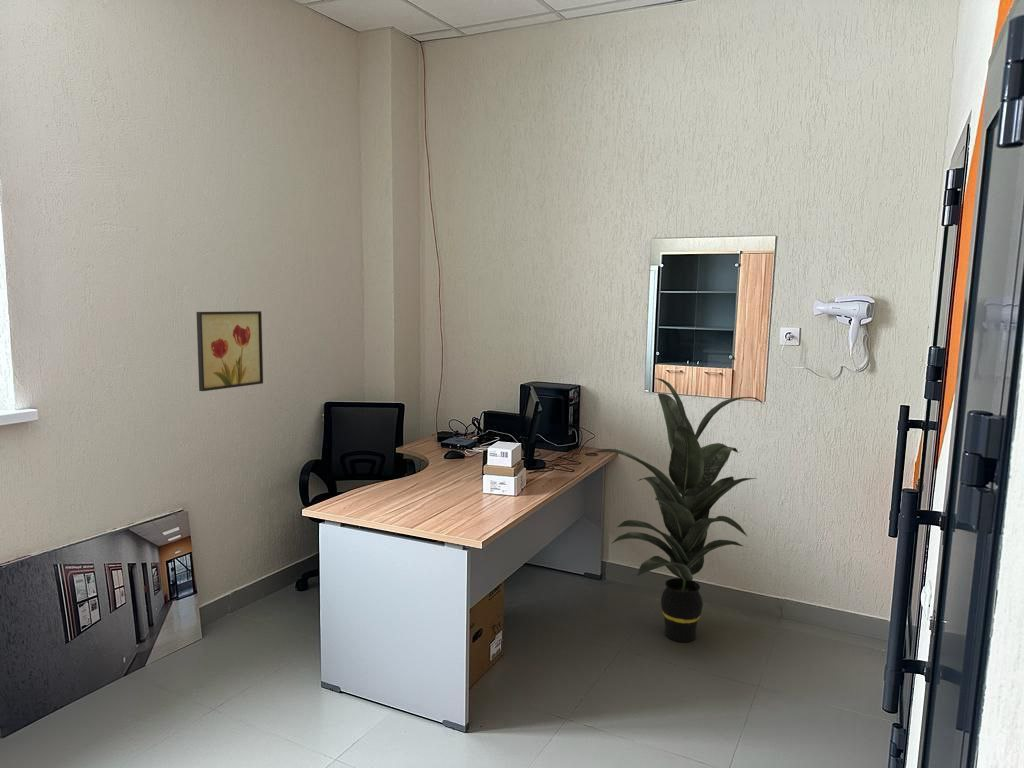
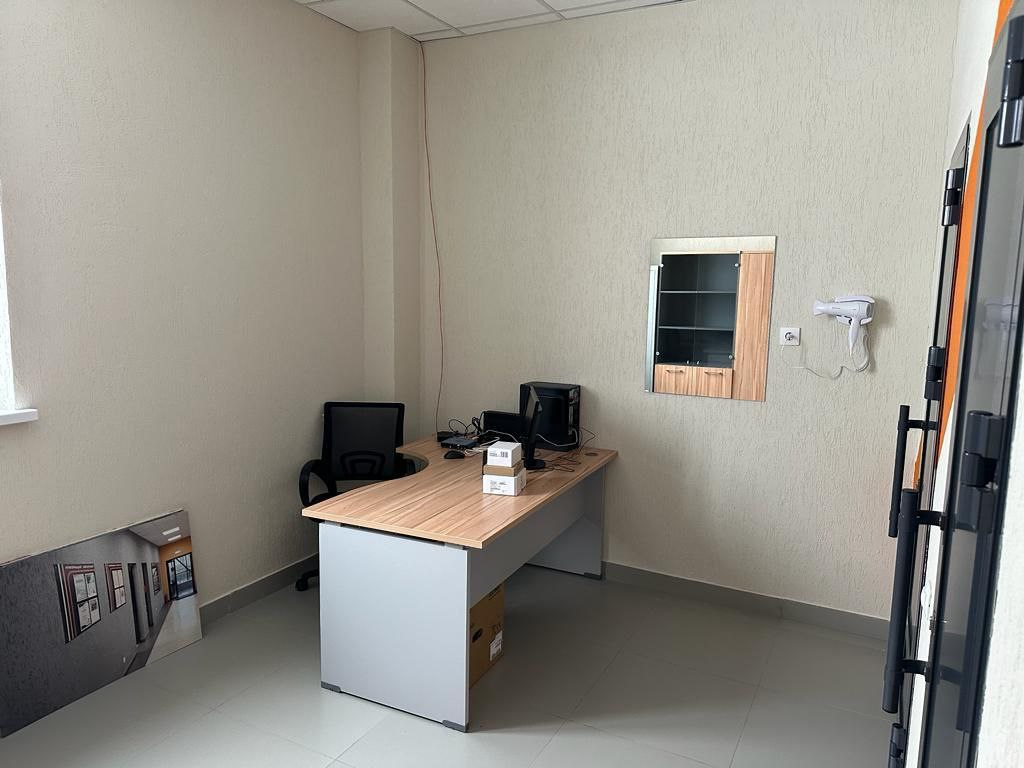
- wall art (230, 349)
- indoor plant (678, 507)
